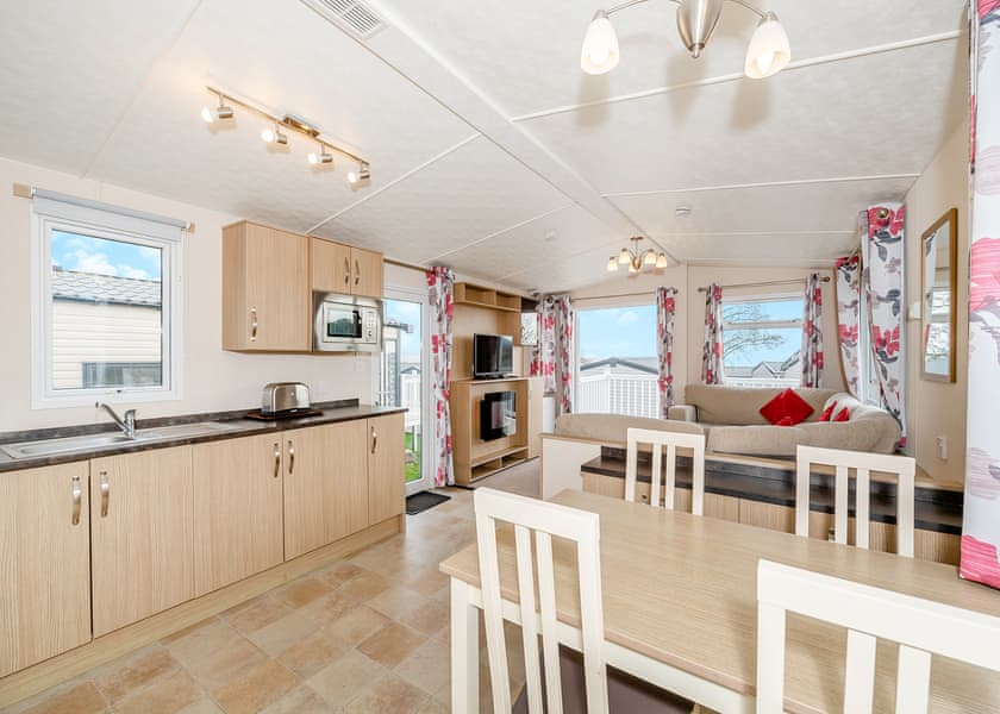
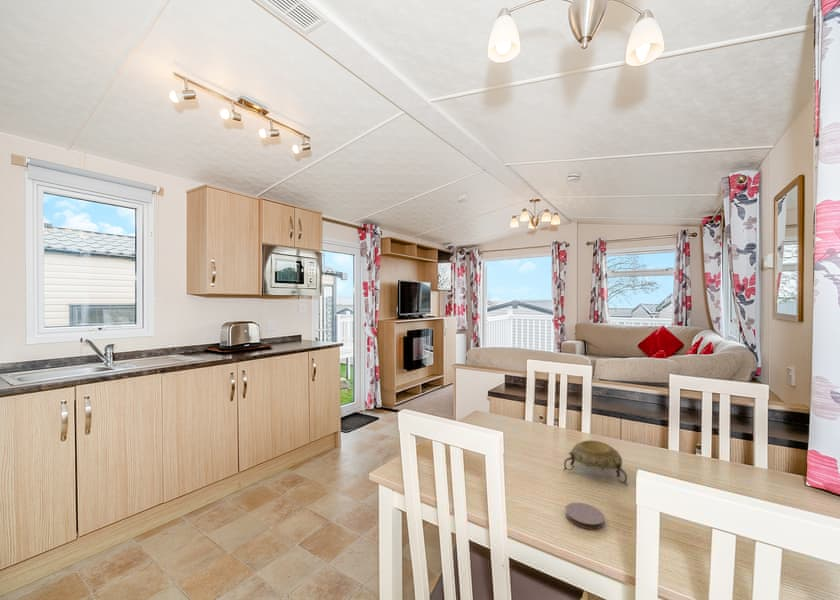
+ coaster (584, 515)
+ decorative bowl (592, 455)
